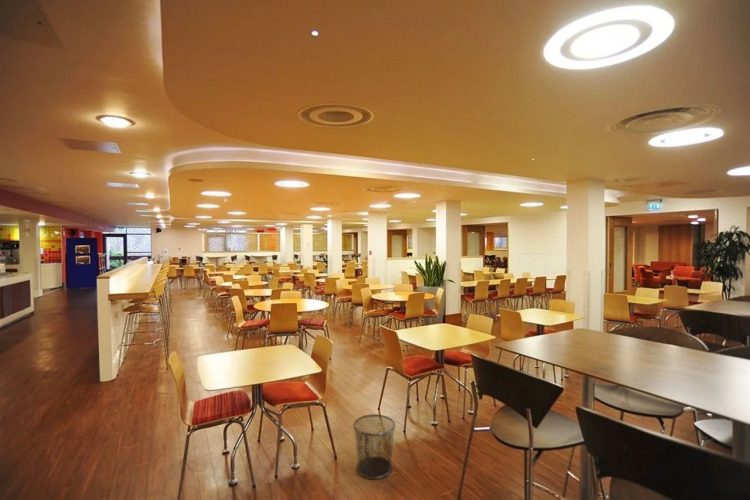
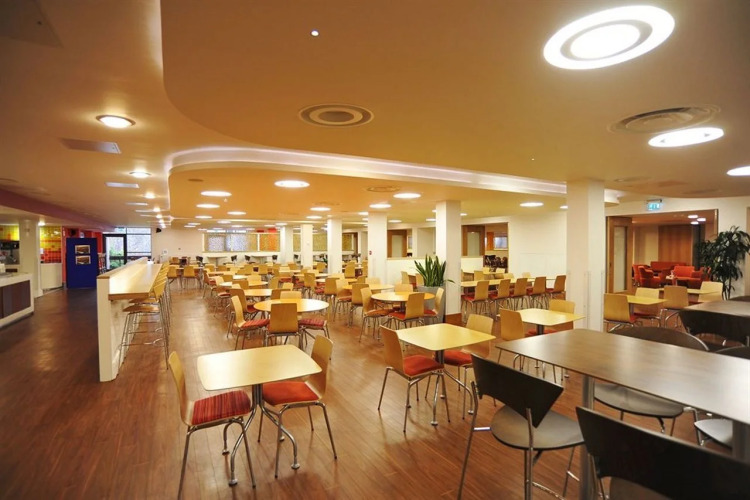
- waste bin (374, 445)
